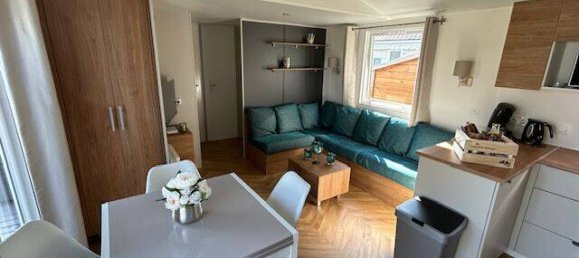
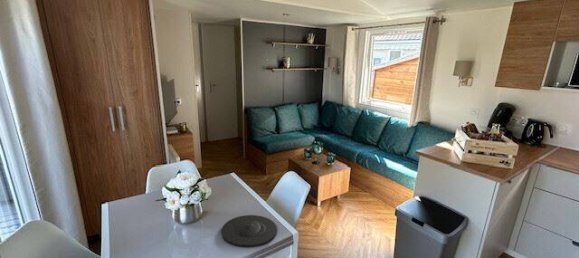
+ plate (249, 228)
